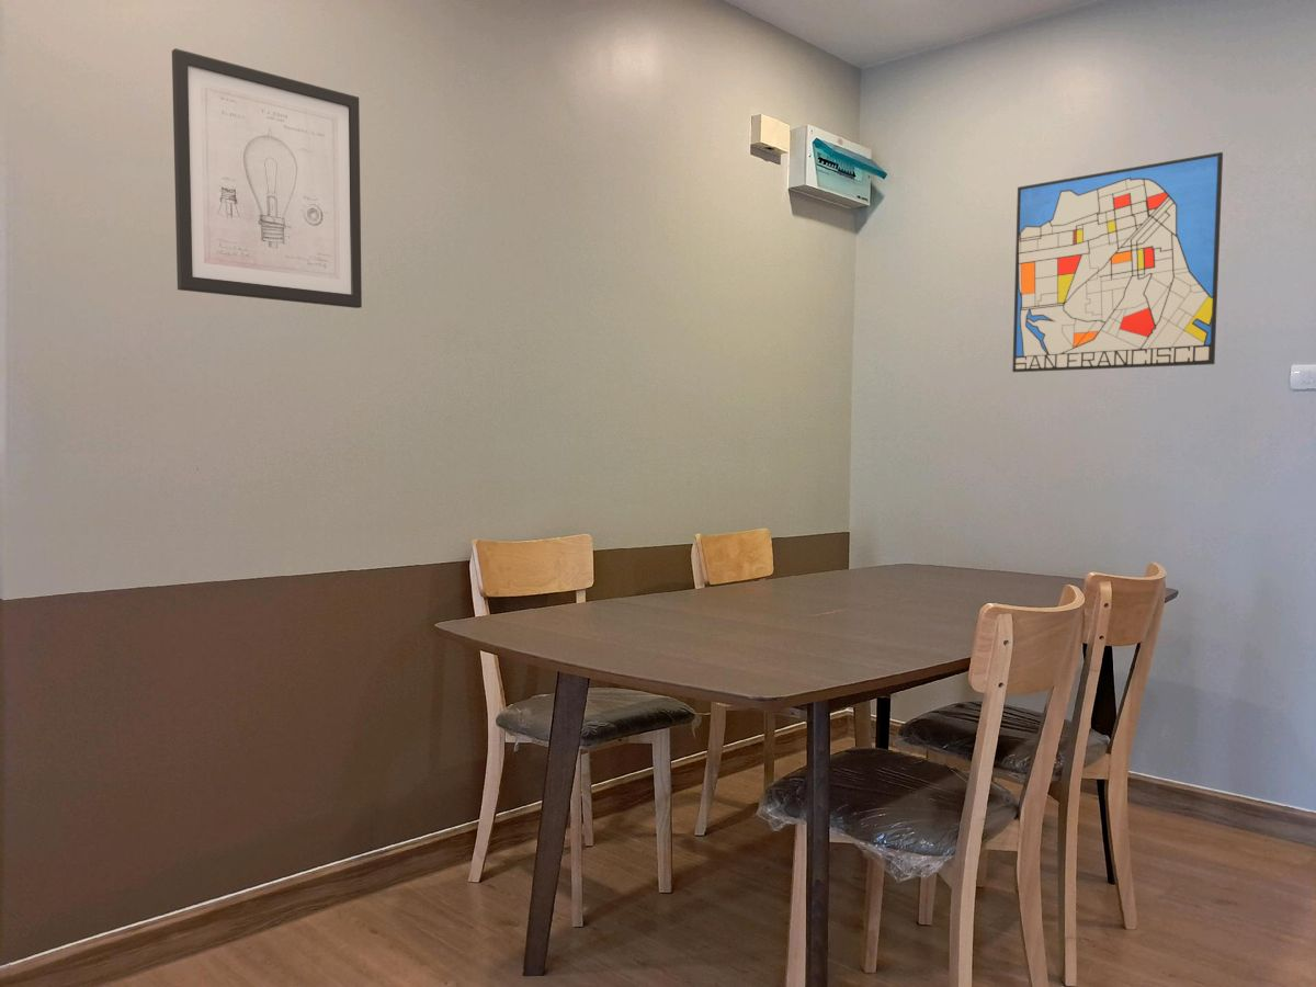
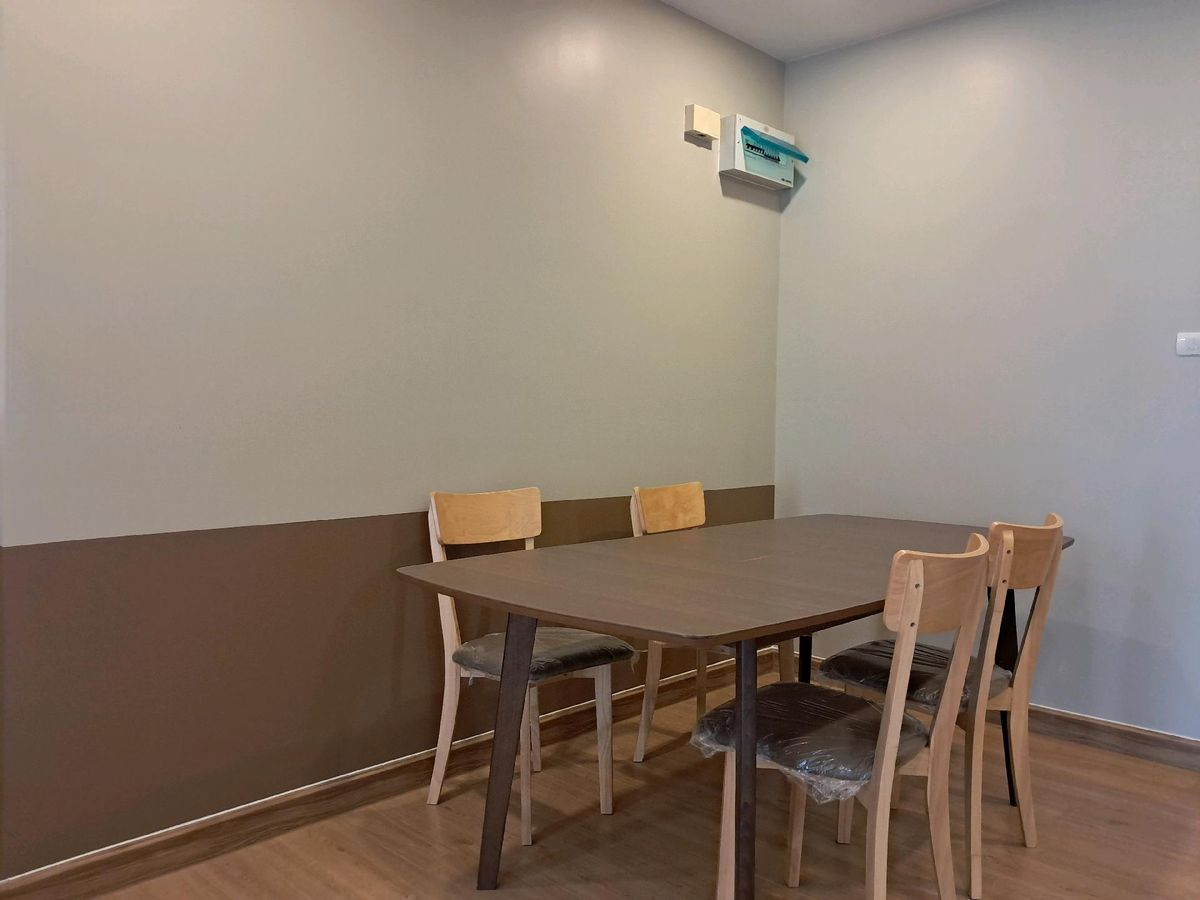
- wall art (273, 188)
- wall art (1110, 270)
